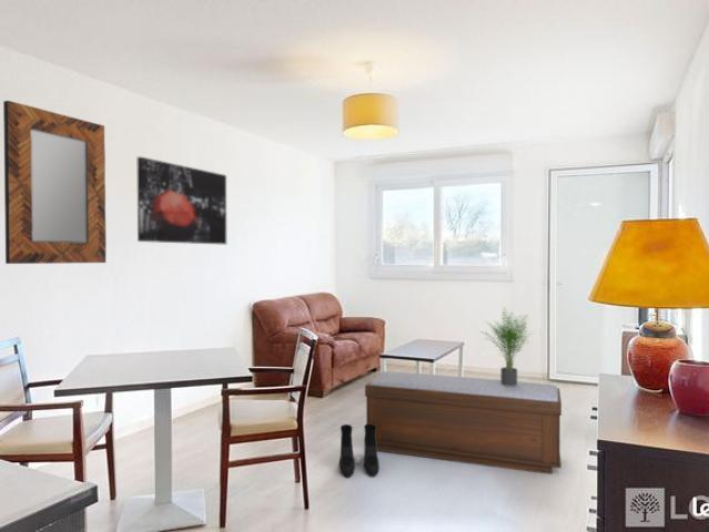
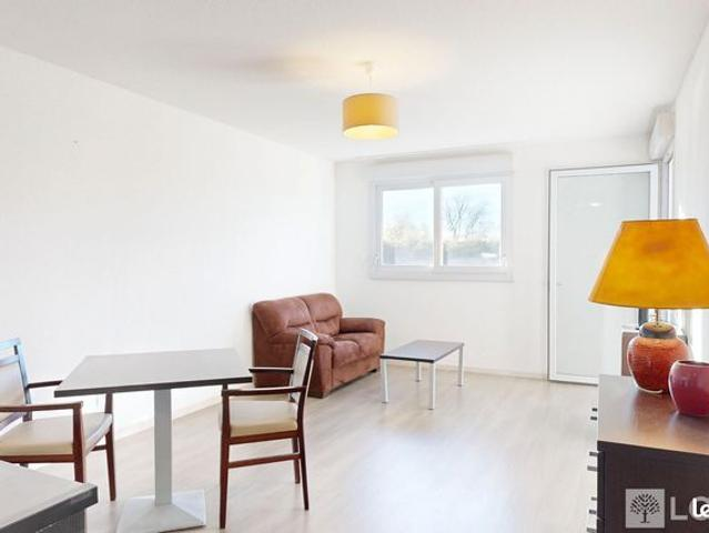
- bench (460, 416)
- potted plant (504, 344)
- boots (358, 453)
- home mirror (59, 188)
- wall art (185, 205)
